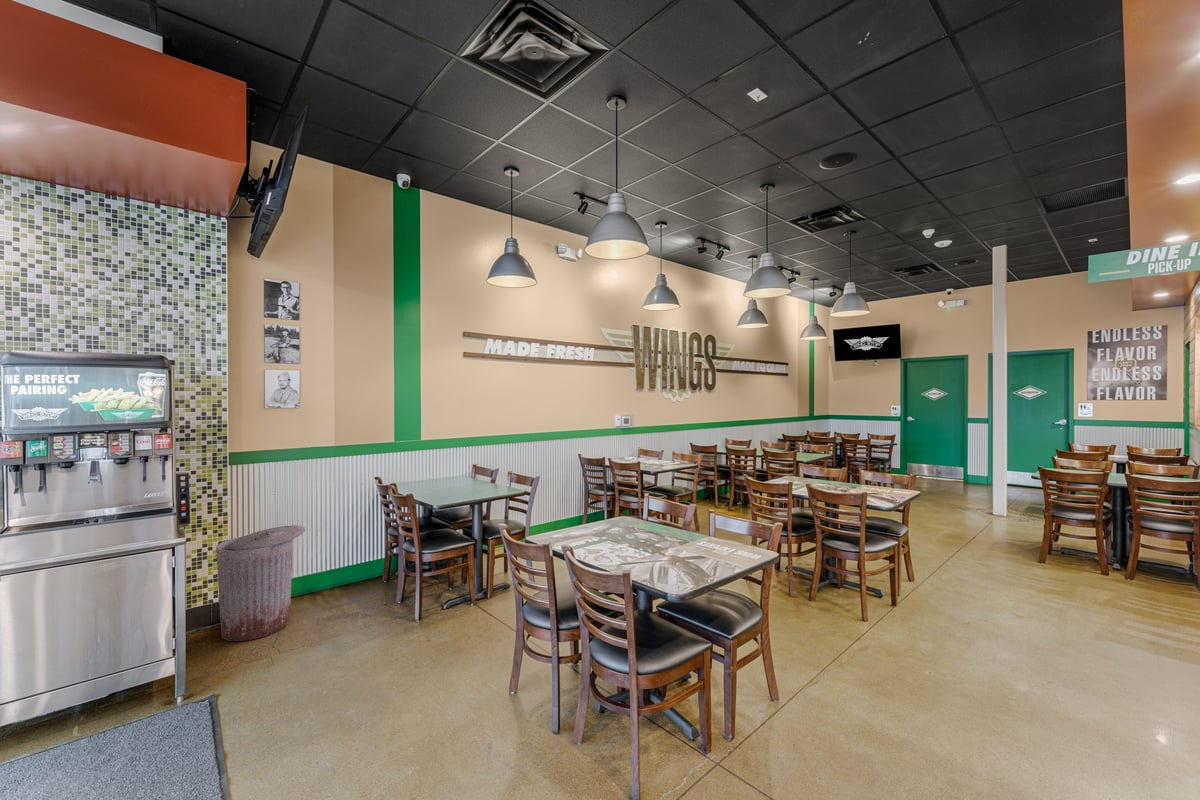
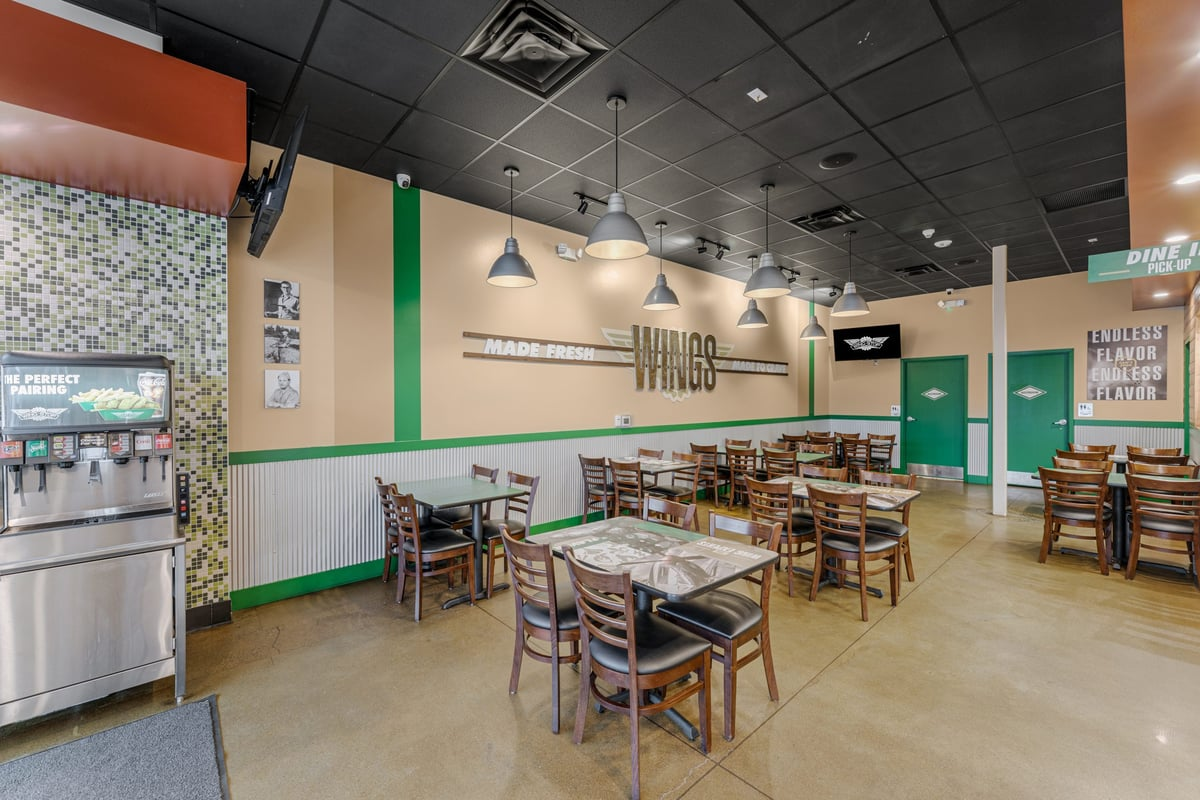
- trash can (262, 579)
